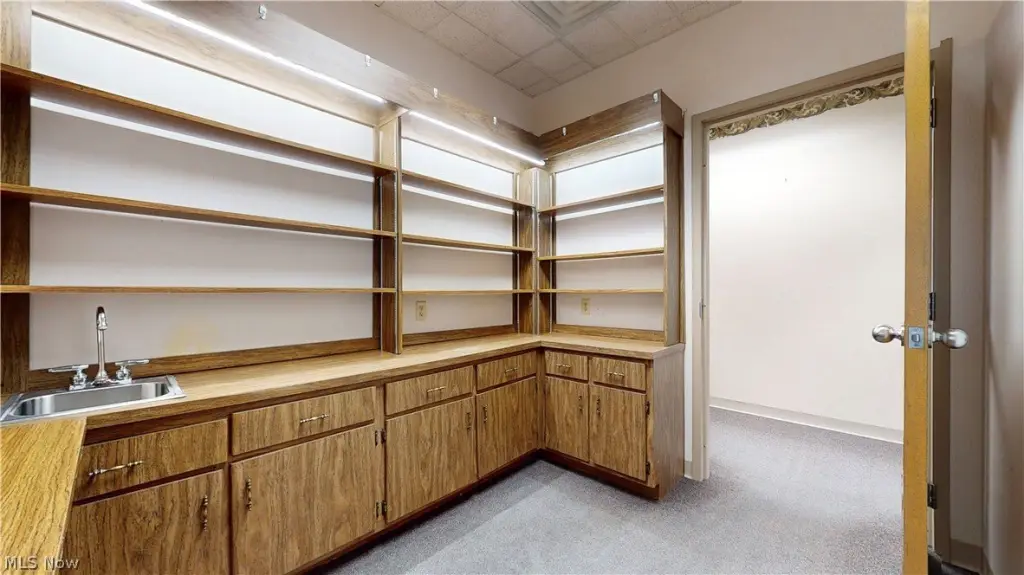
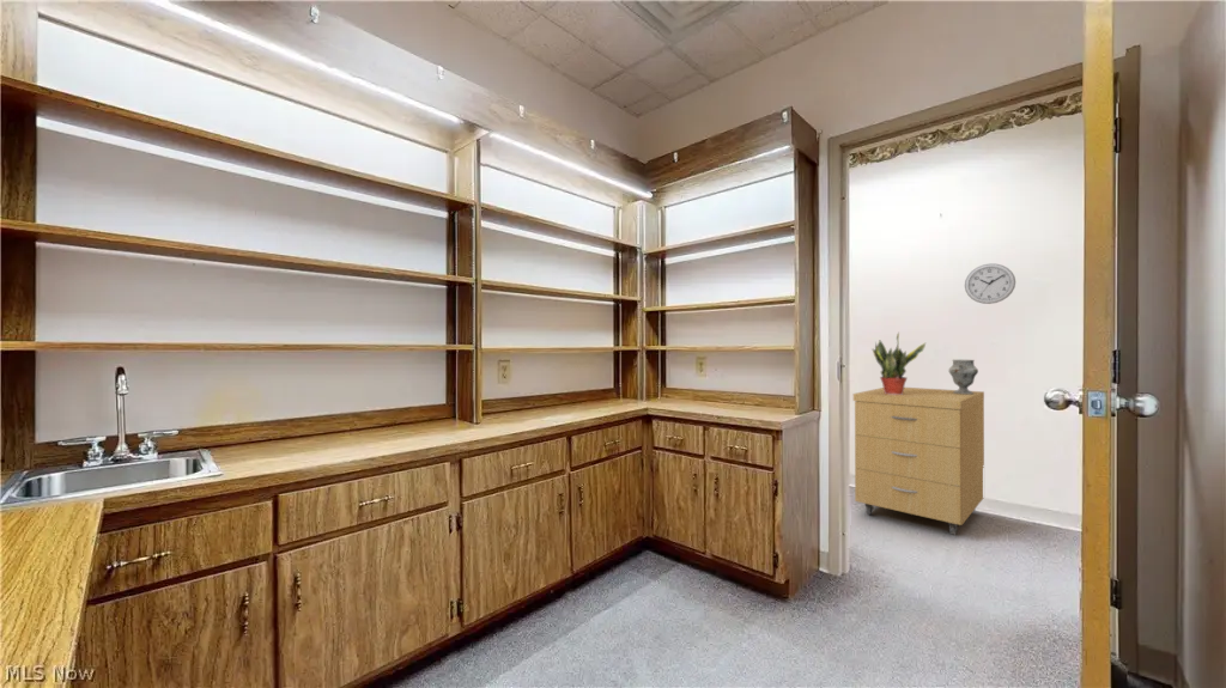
+ decorative vase (963, 376)
+ storage cabinet (918, 453)
+ potted plant (897, 363)
+ wall clock (989, 284)
